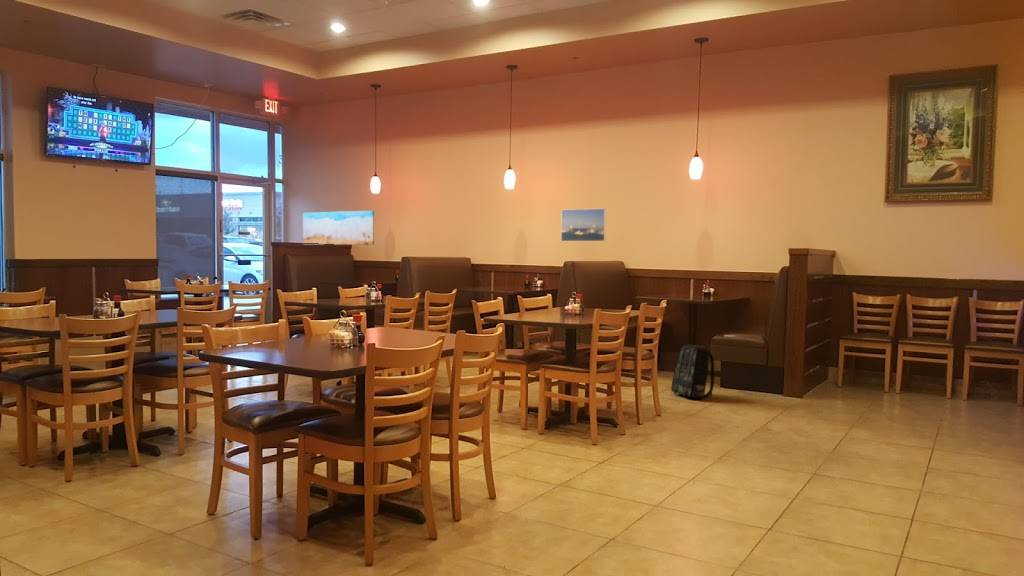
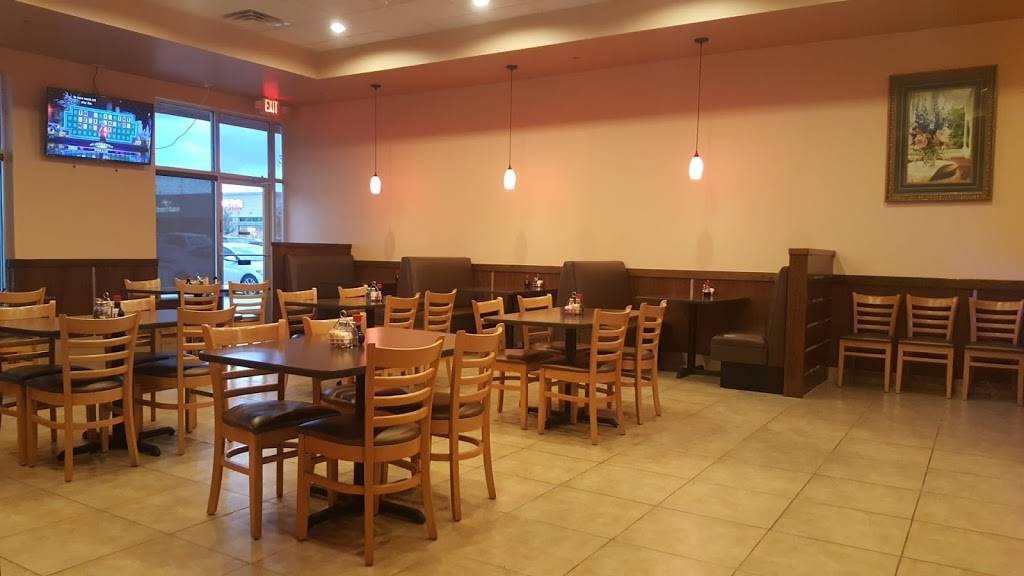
- wall art (337, 228)
- backpack (694, 370)
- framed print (583, 225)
